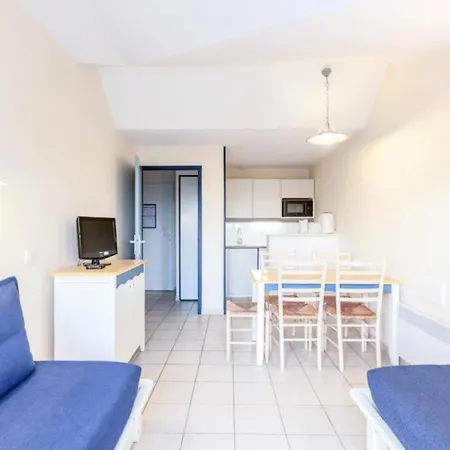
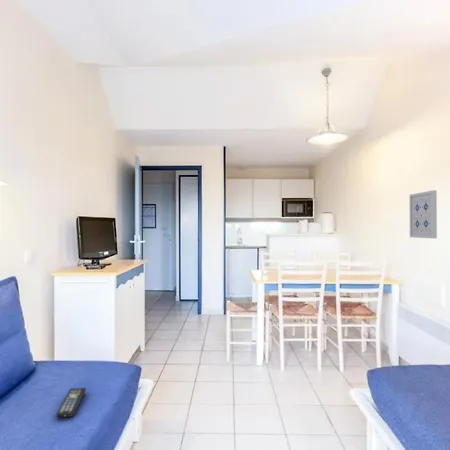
+ wall art (422, 215)
+ remote control (72, 400)
